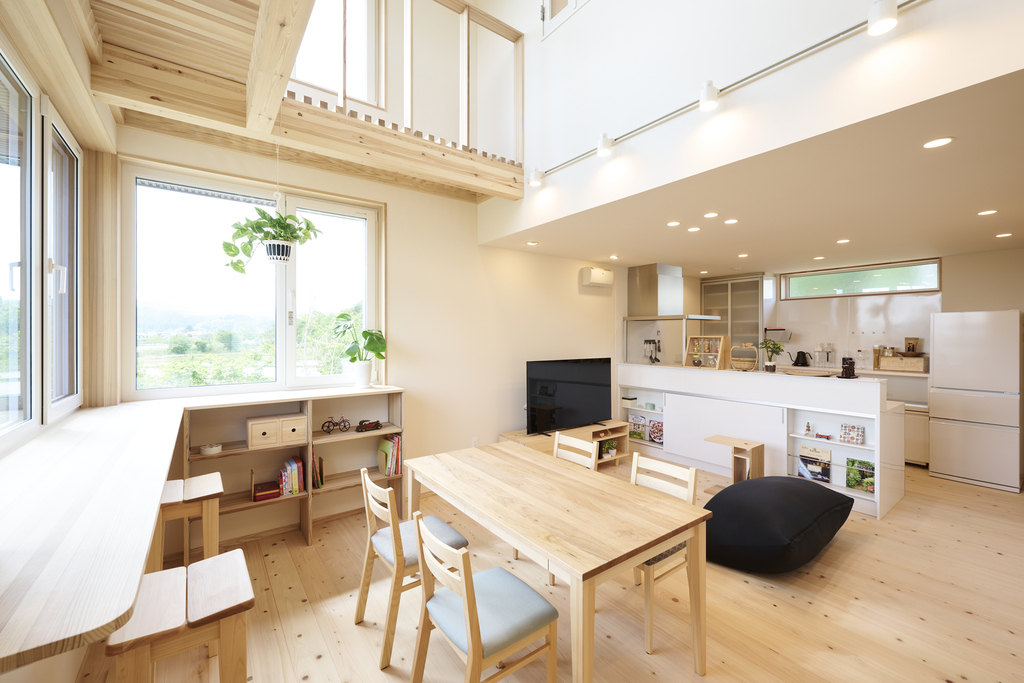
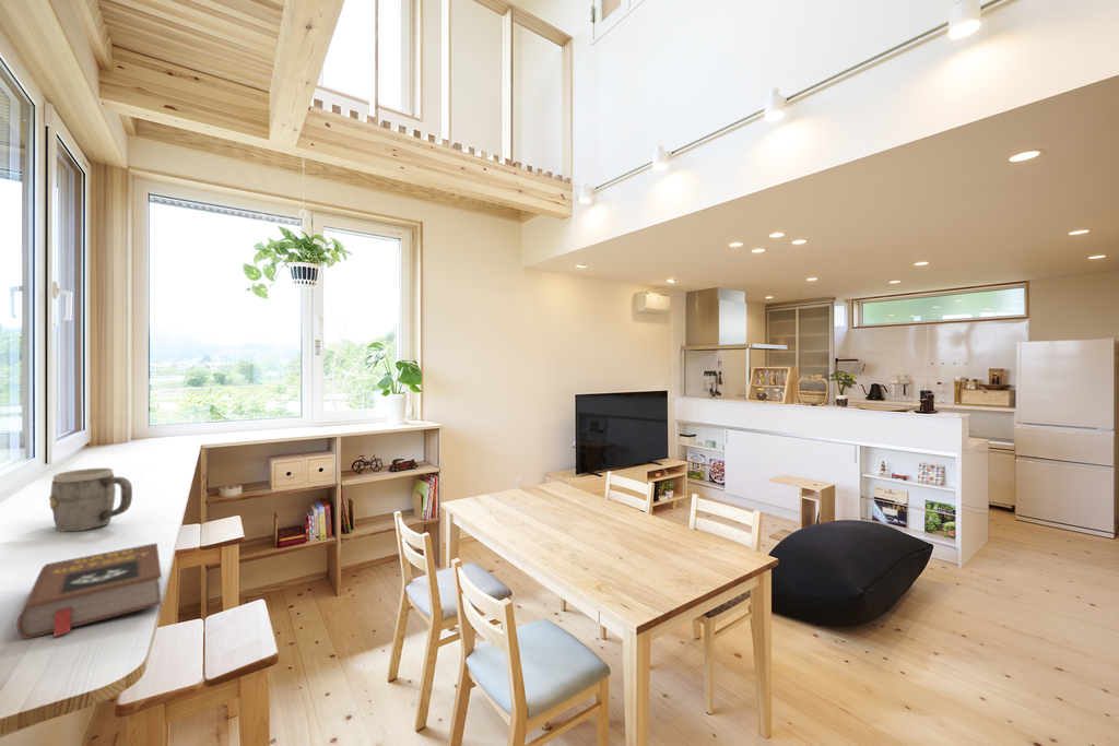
+ mug (94, 499)
+ book (97, 585)
